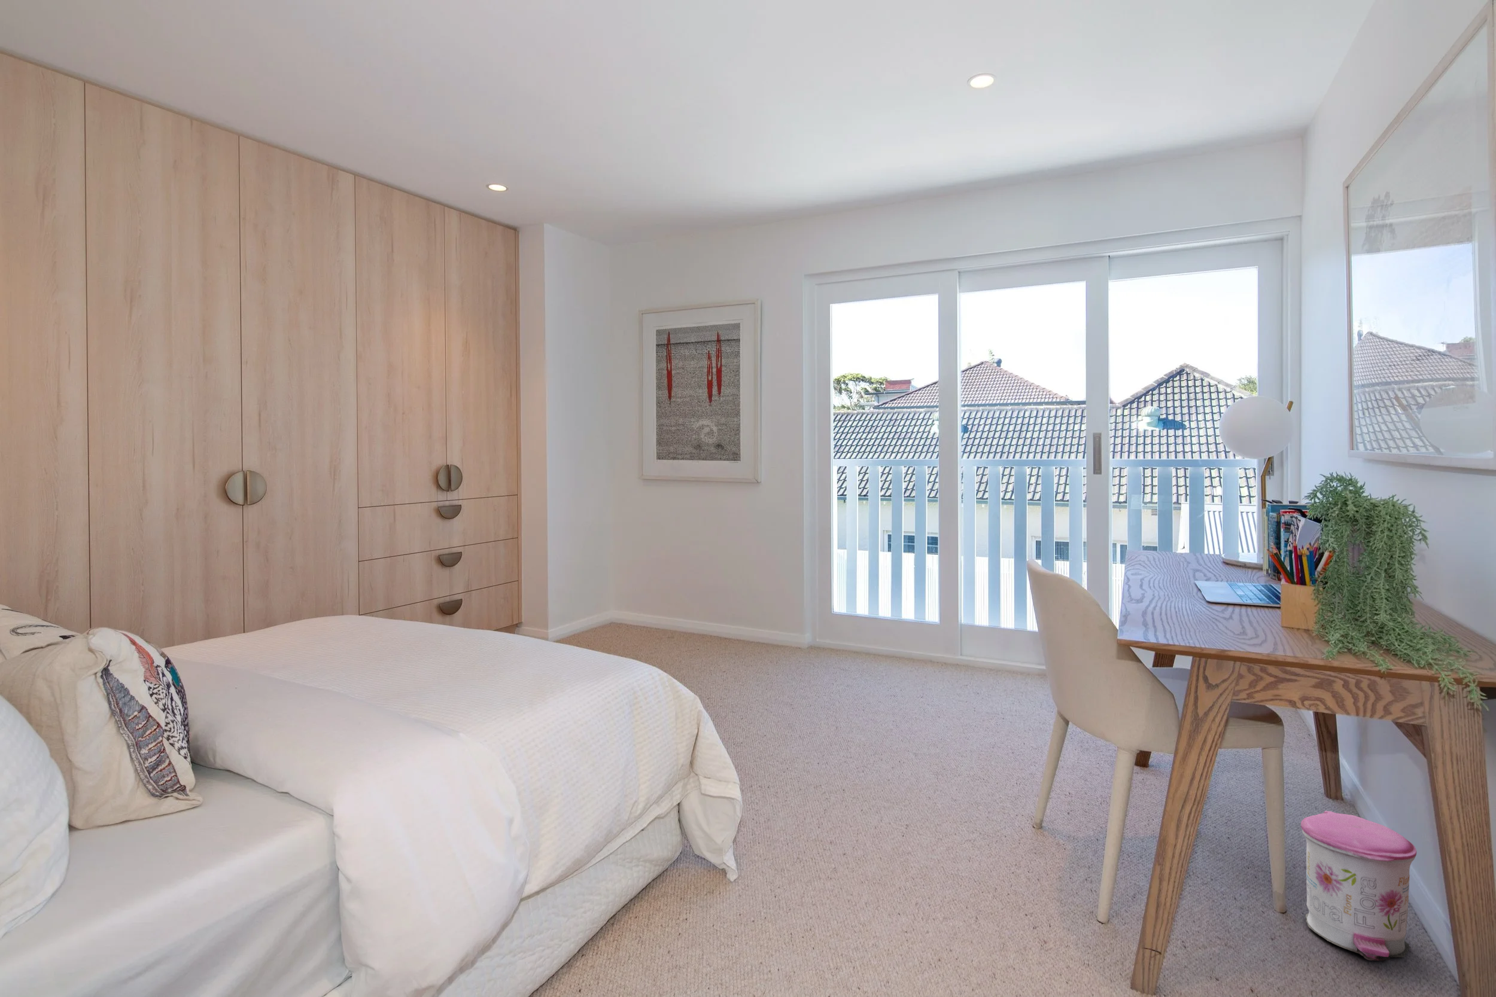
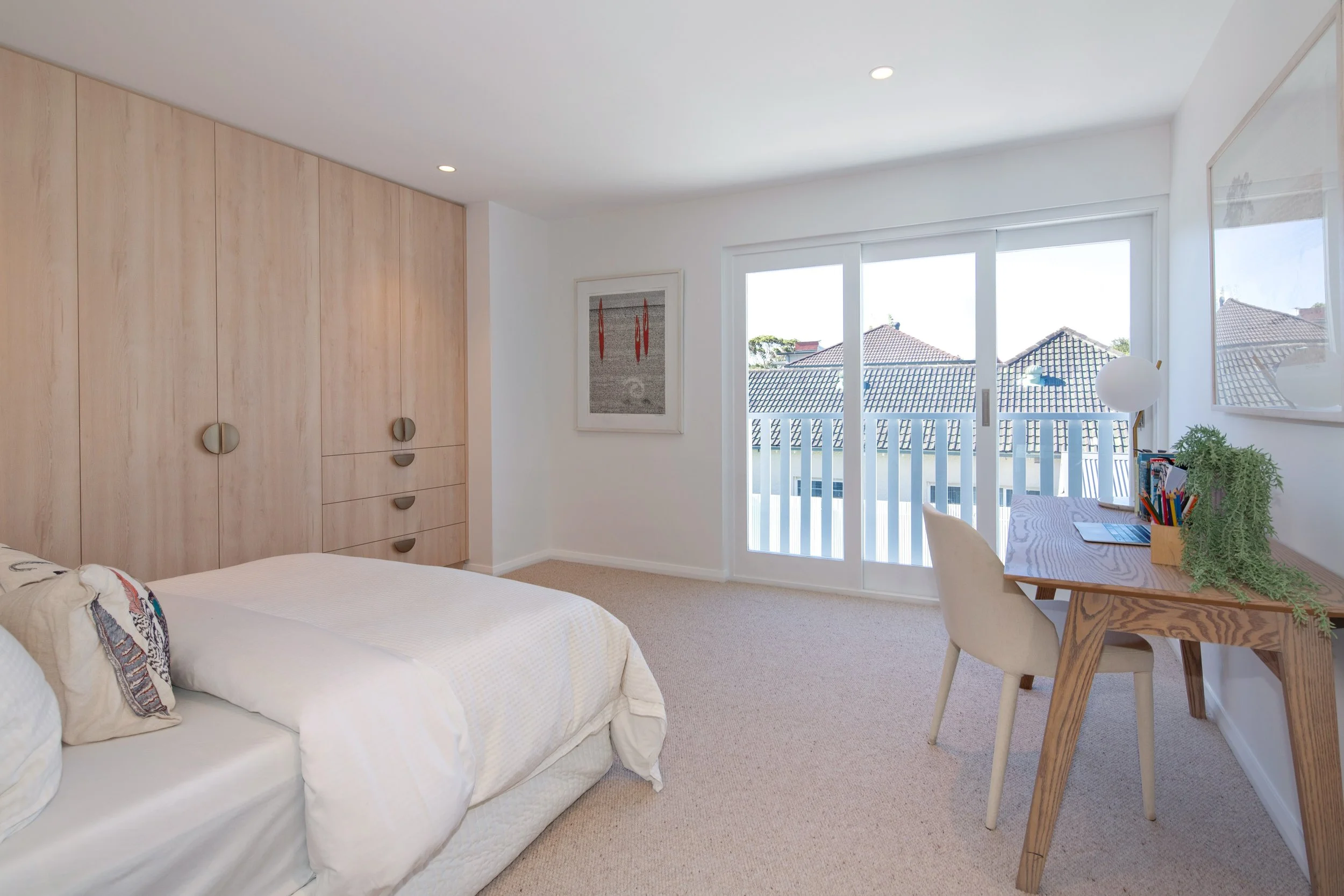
- trash can (1356, 880)
